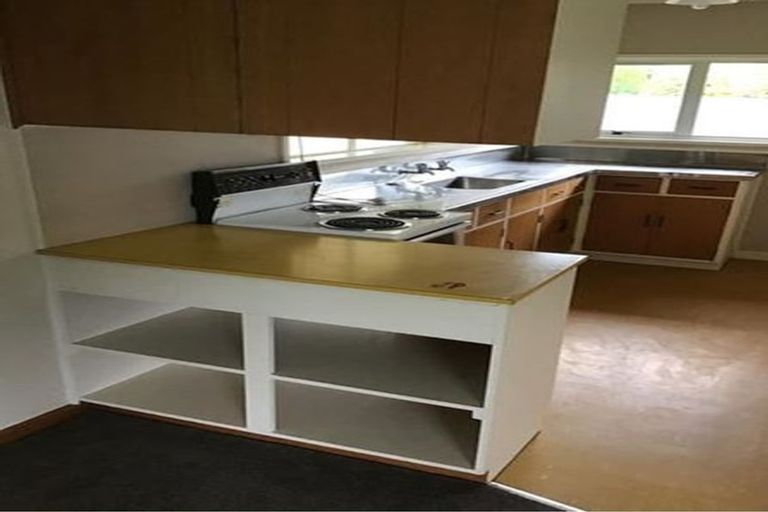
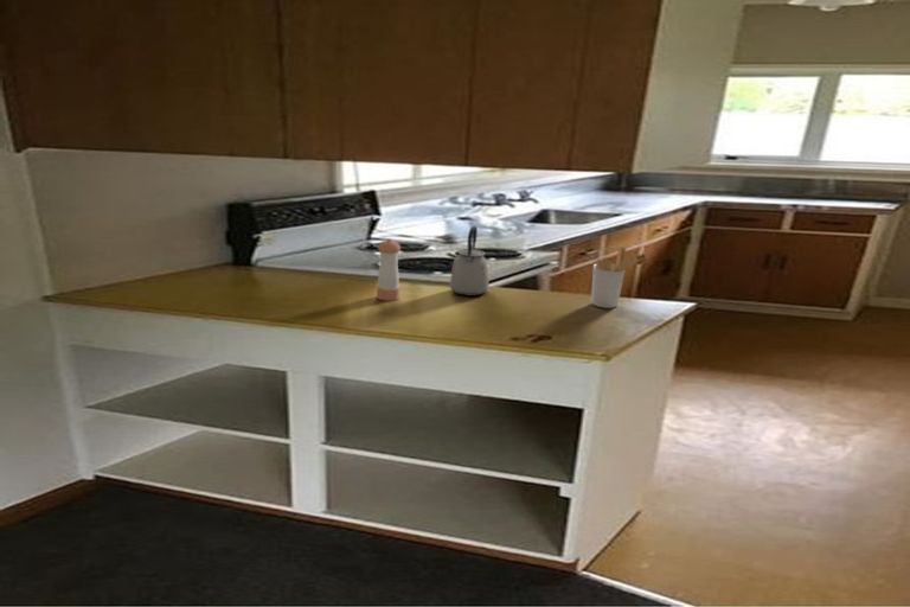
+ pepper shaker (389, 268)
+ kettle (472, 258)
+ utensil holder (614, 279)
